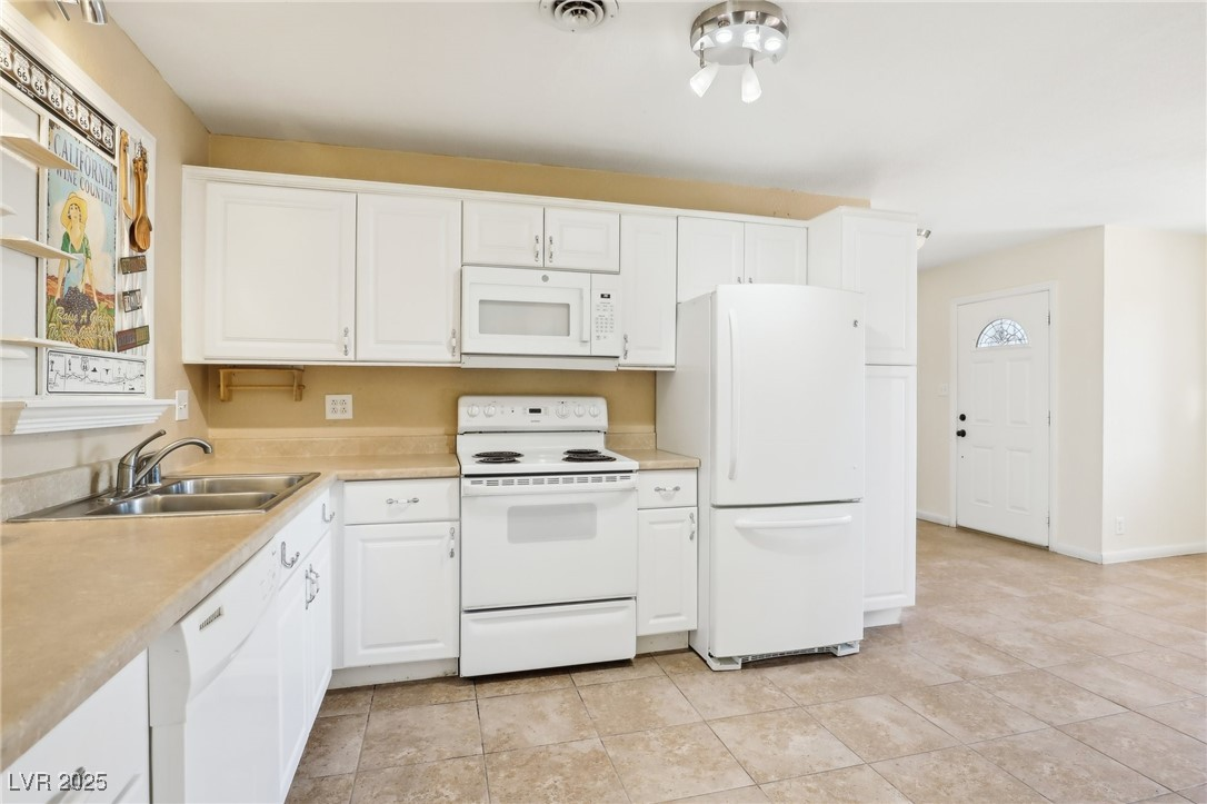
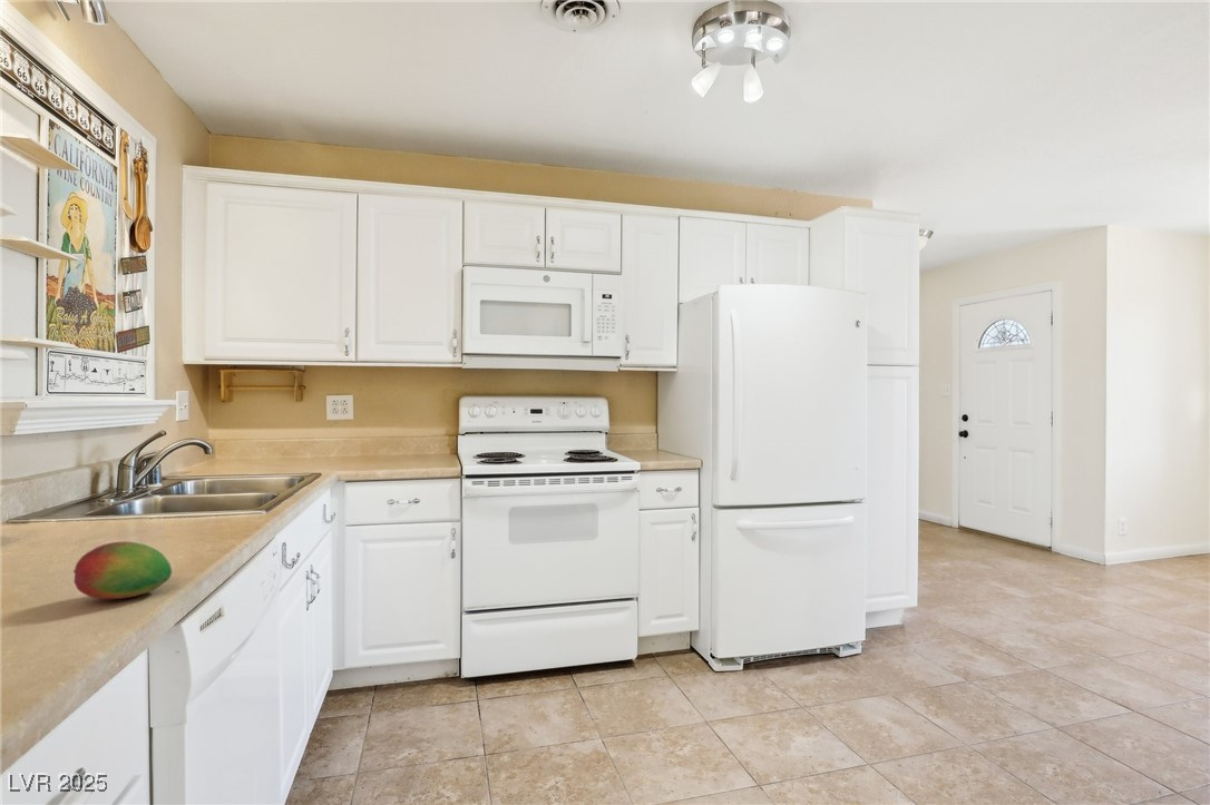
+ fruit (124, 569)
